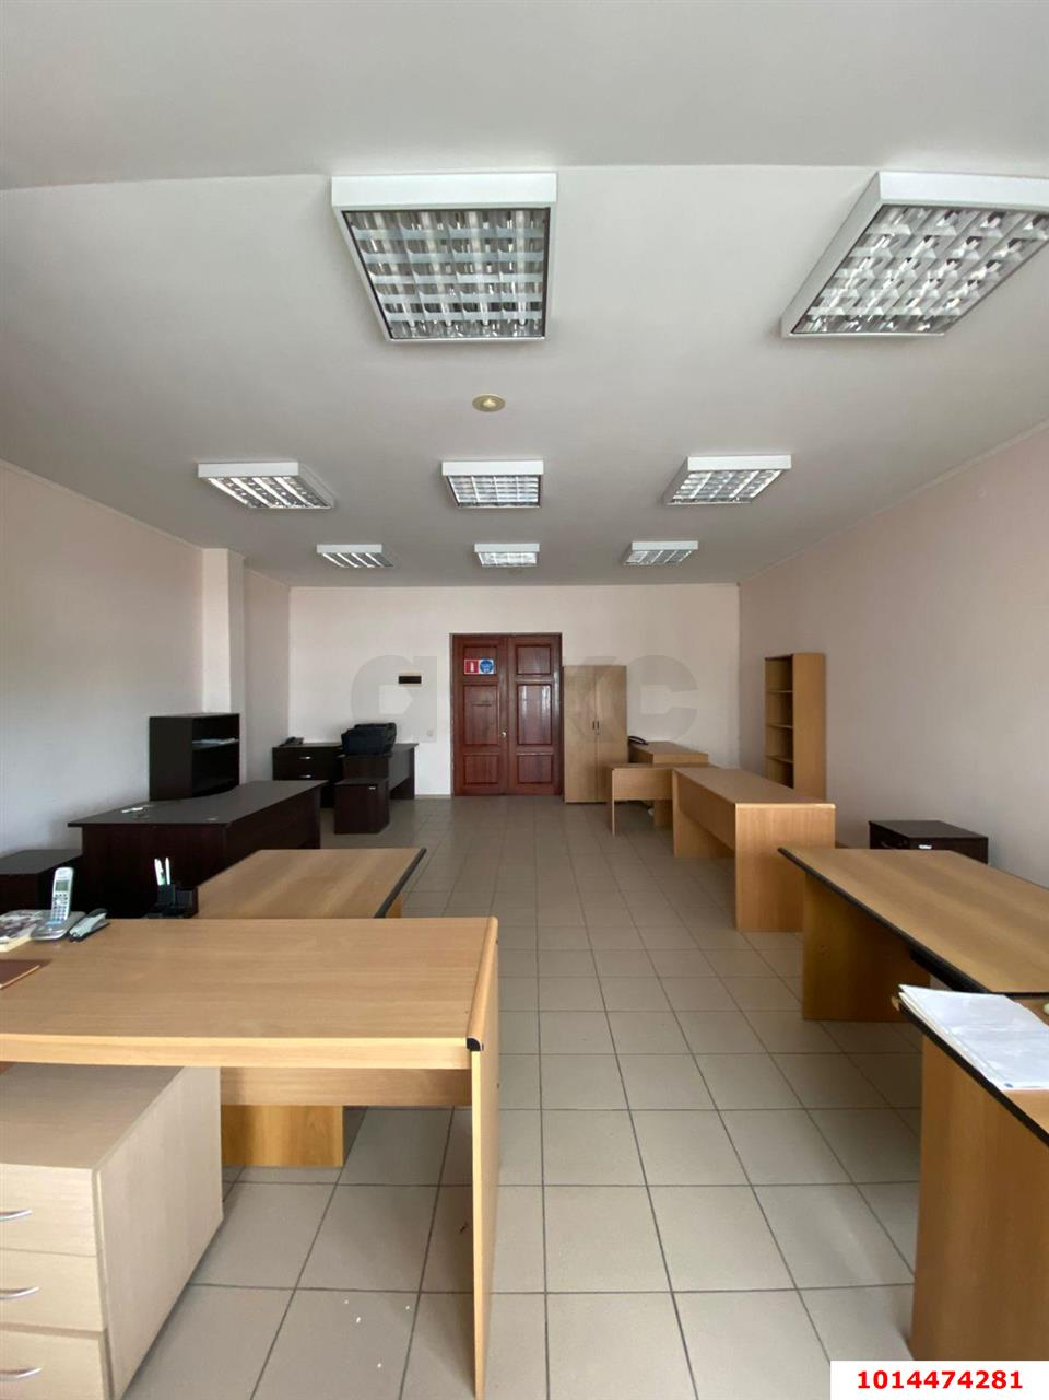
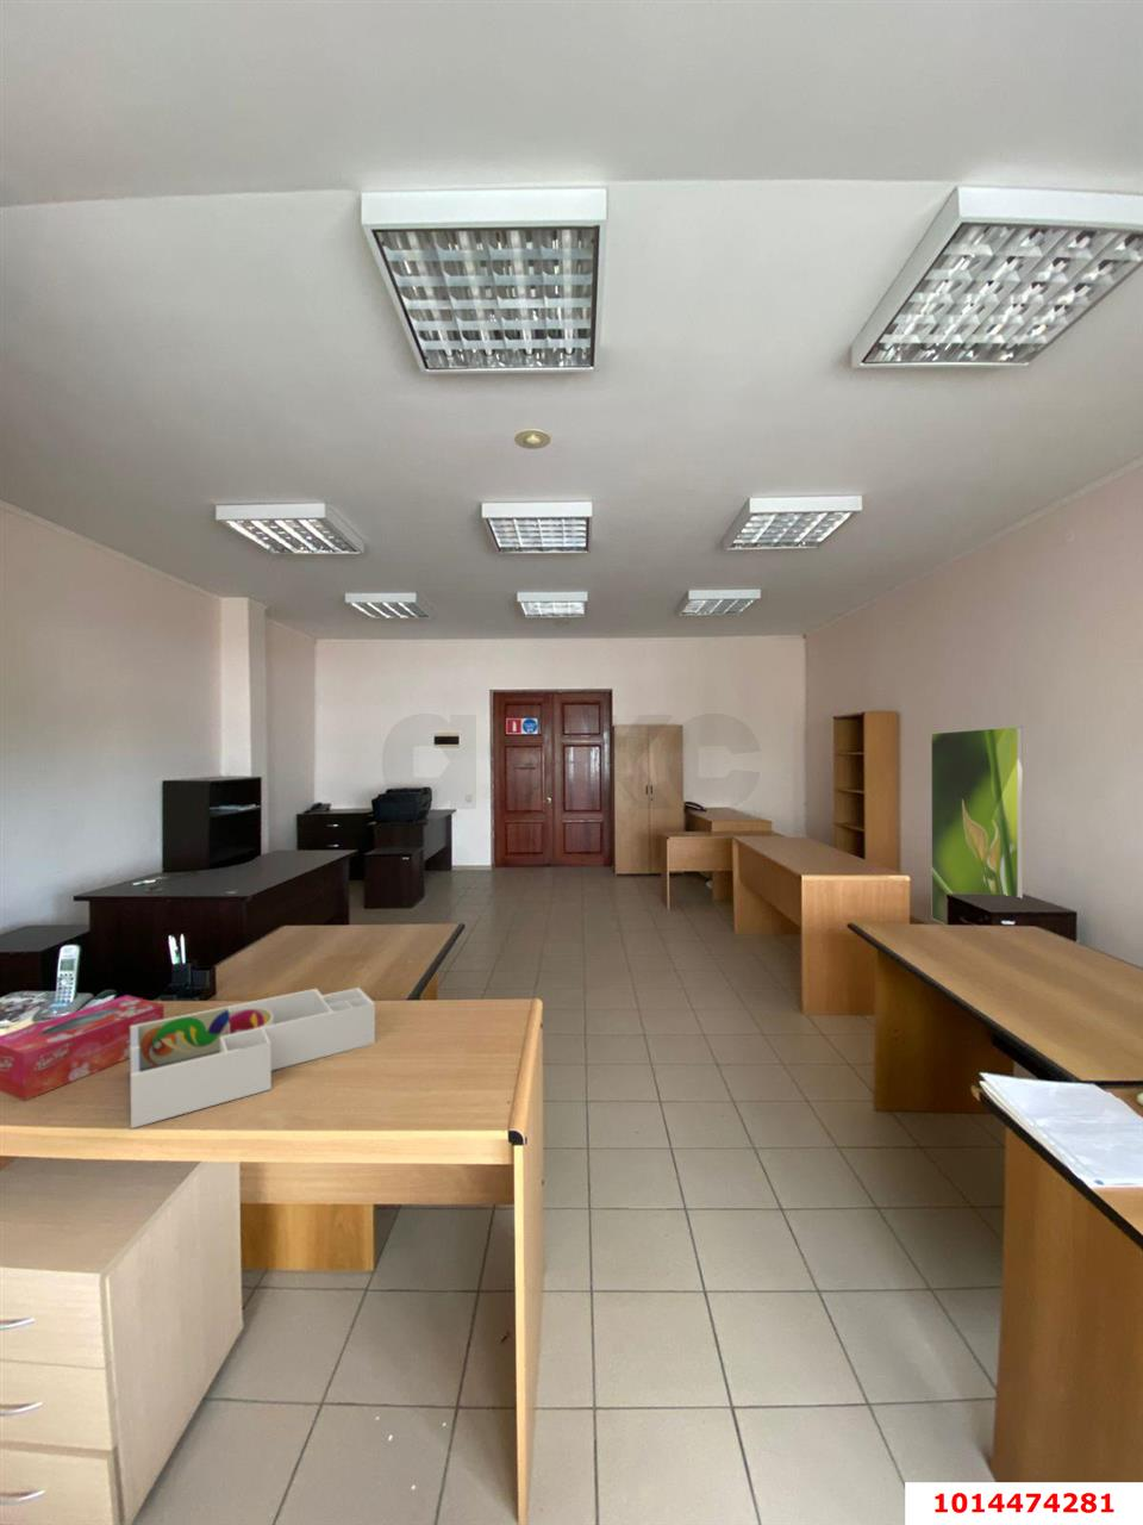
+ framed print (971, 833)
+ desk organizer (261, 1041)
+ tissue box (80, 1041)
